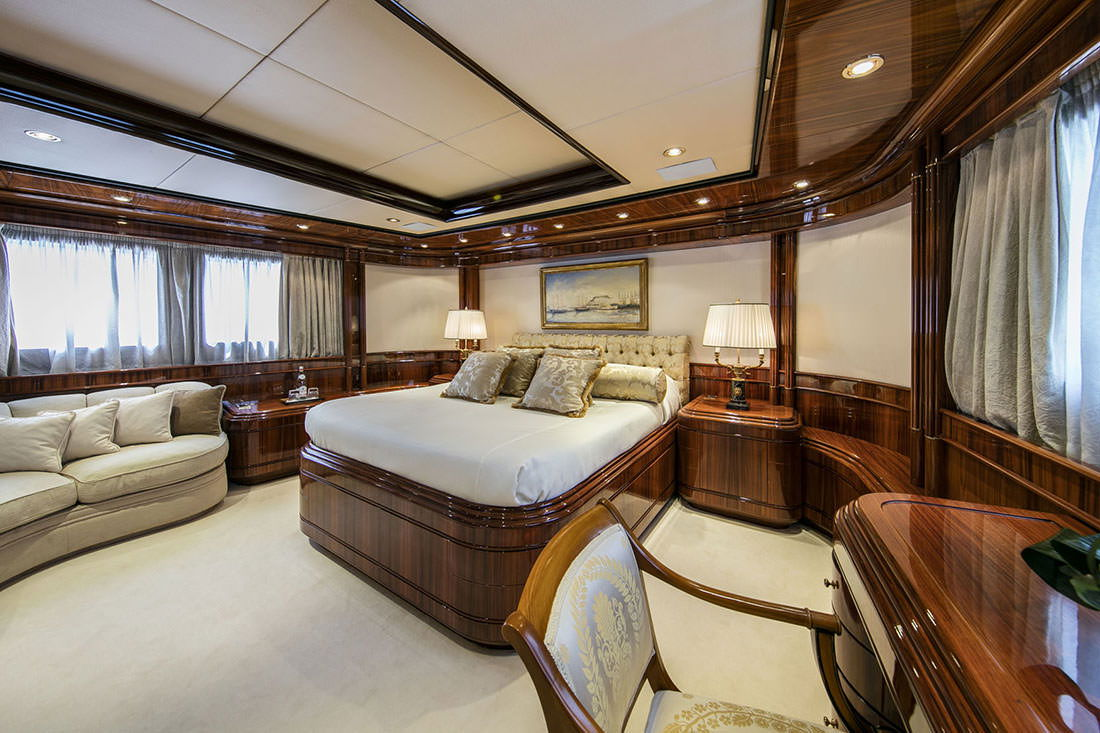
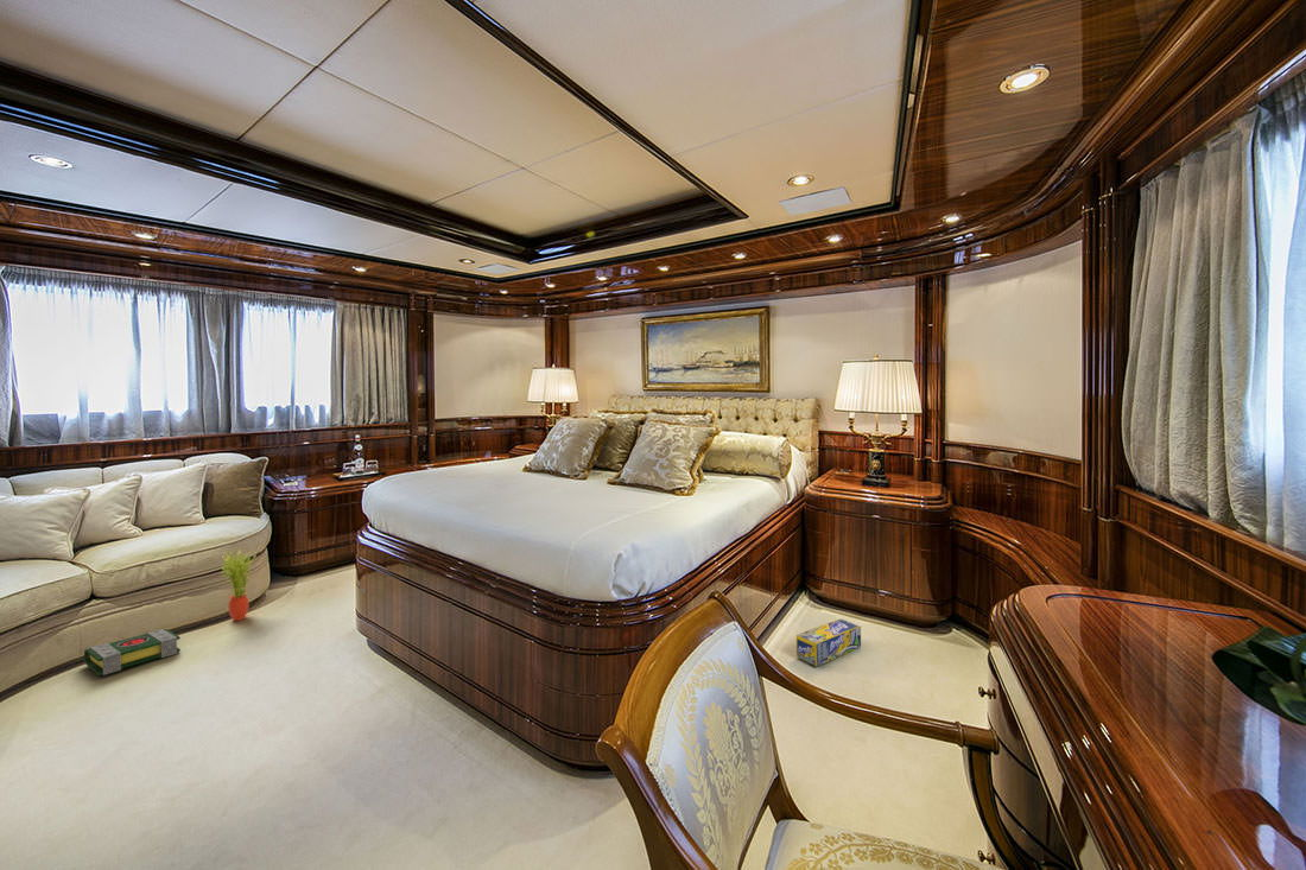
+ book (133, 649)
+ potted plant (237, 585)
+ box (829, 641)
